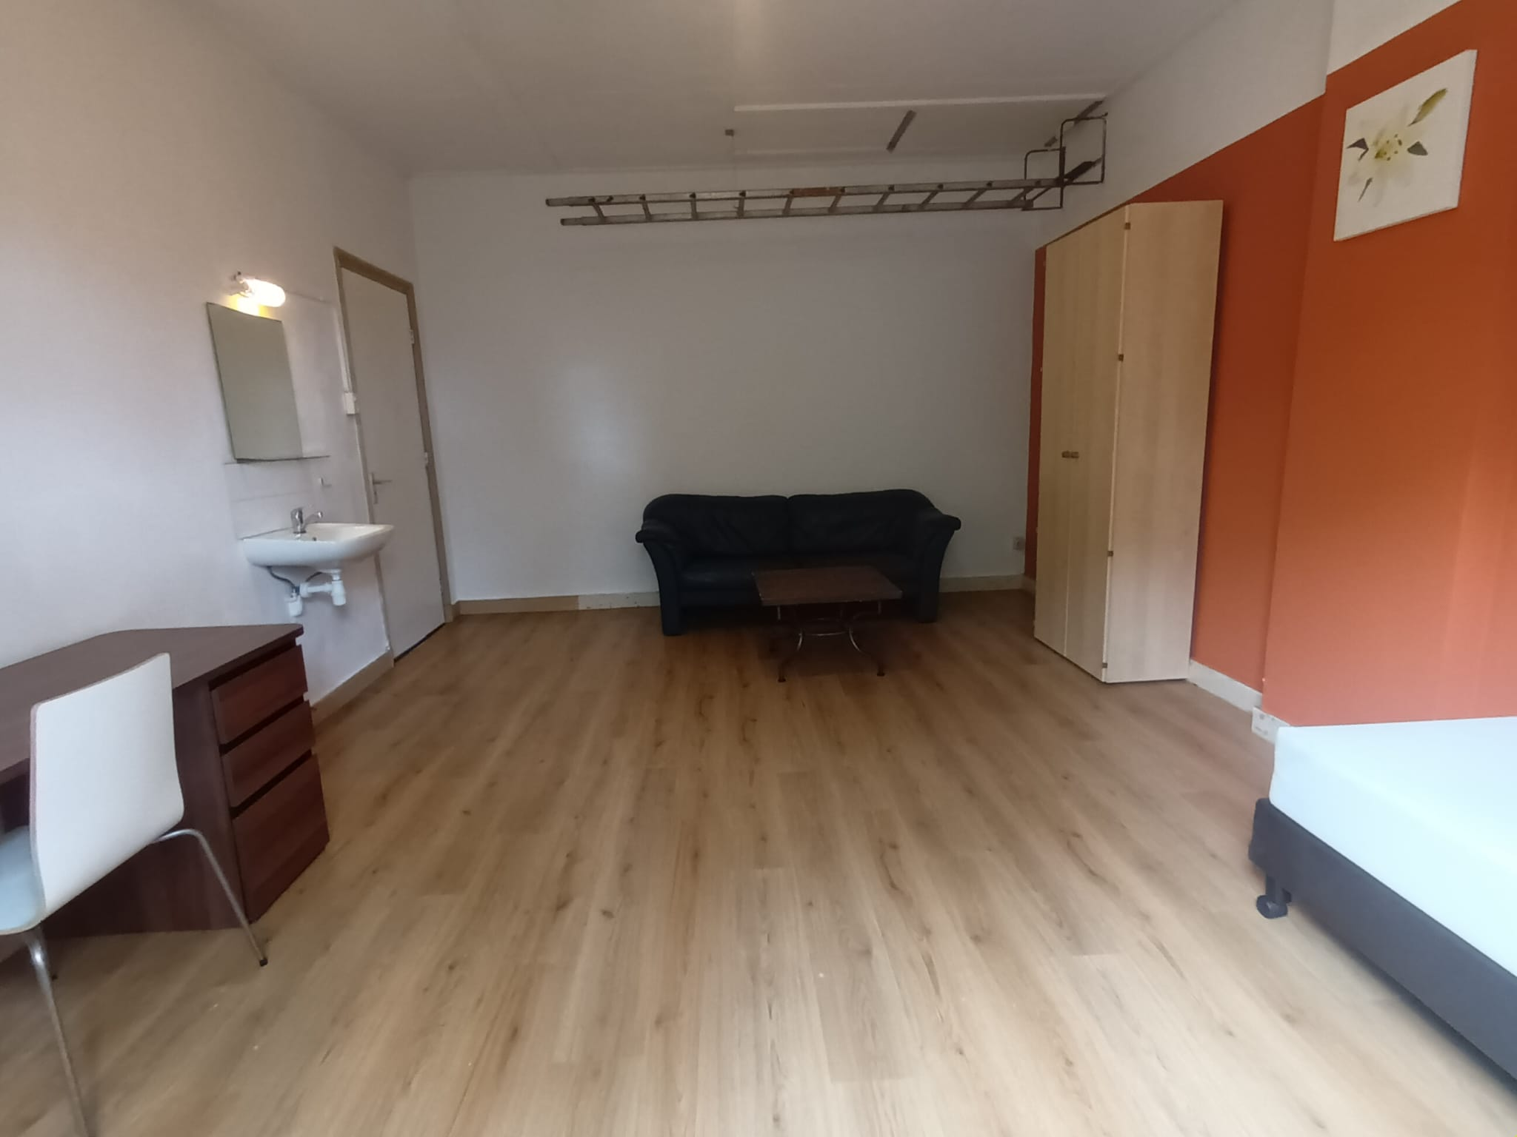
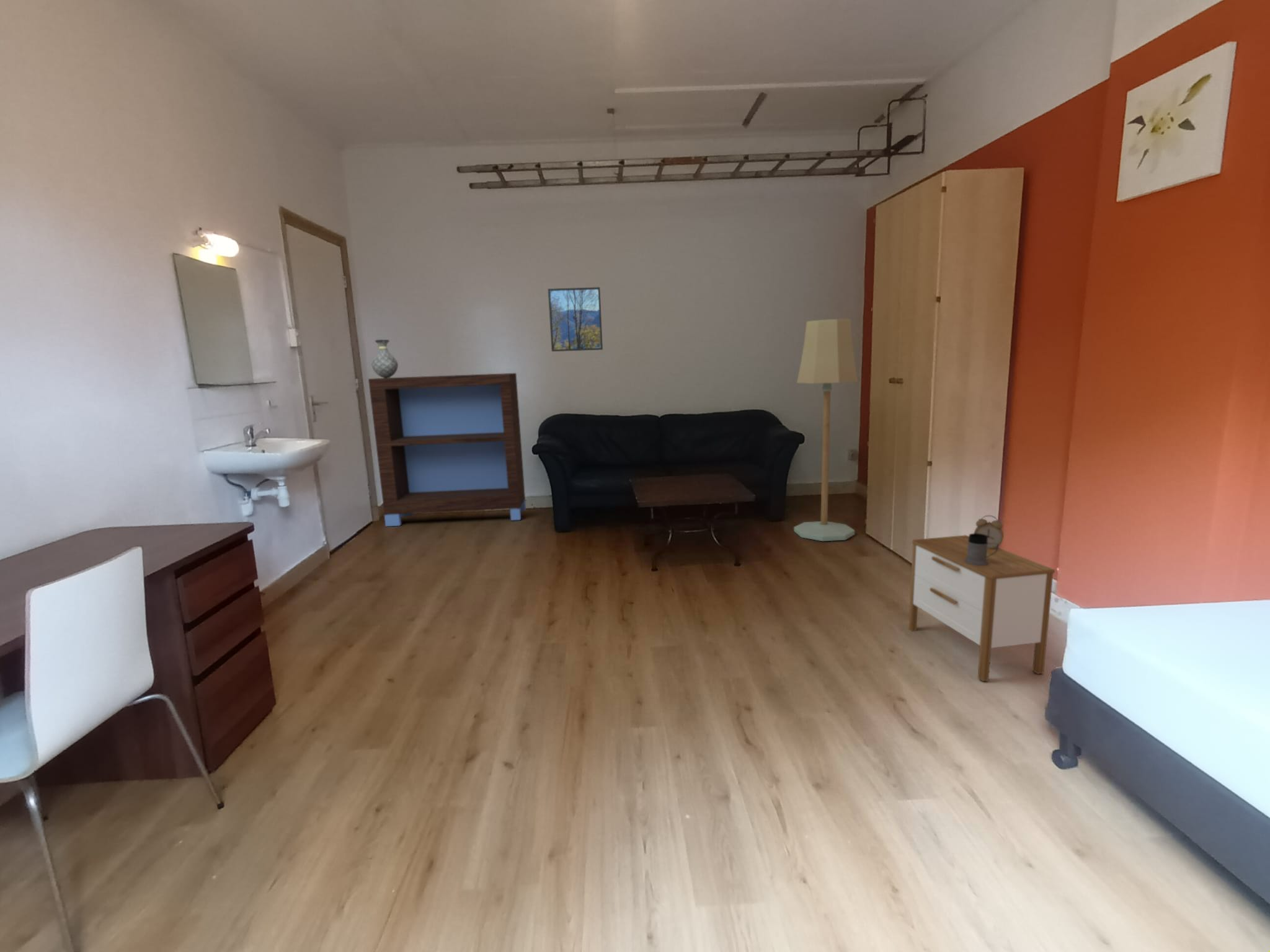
+ floor lamp (826, 430)
+ mug (982, 548)
+ bookshelf (451, 448)
+ nightstand (972, 602)
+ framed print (575, 319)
+ alarm clock (988, 531)
+ vase (384, 359)
